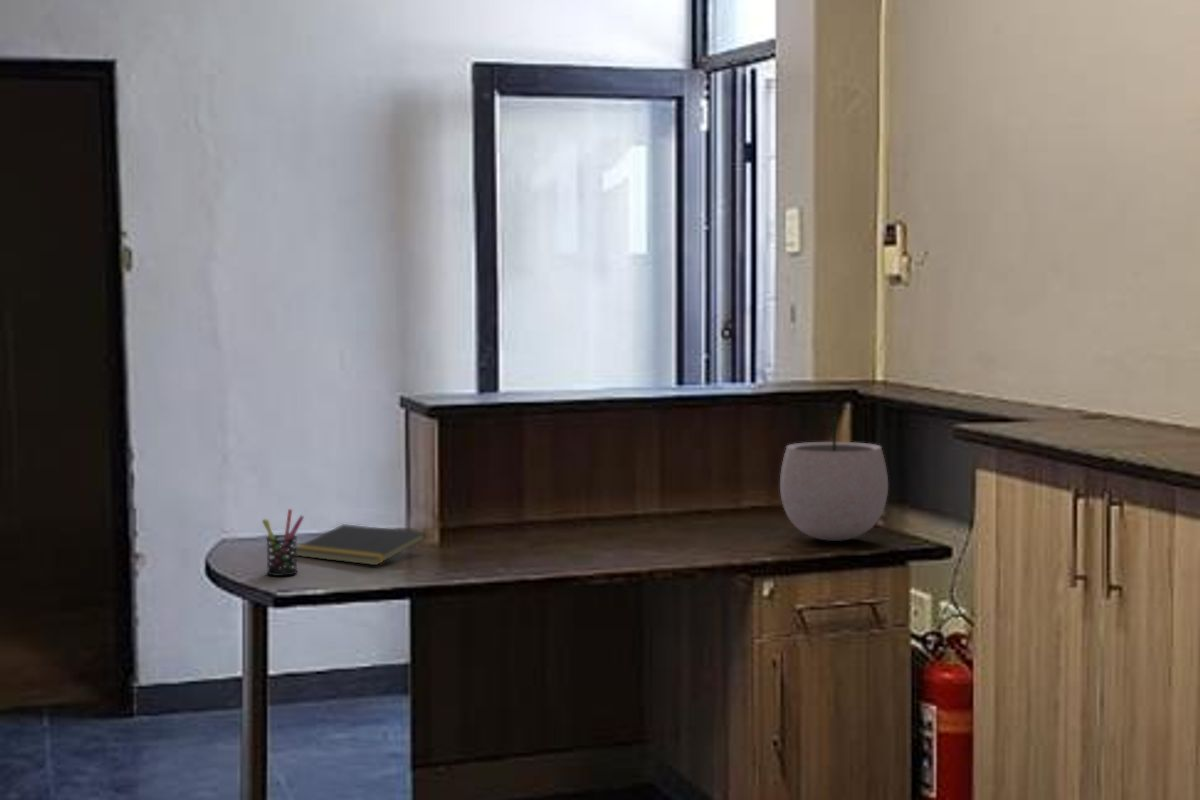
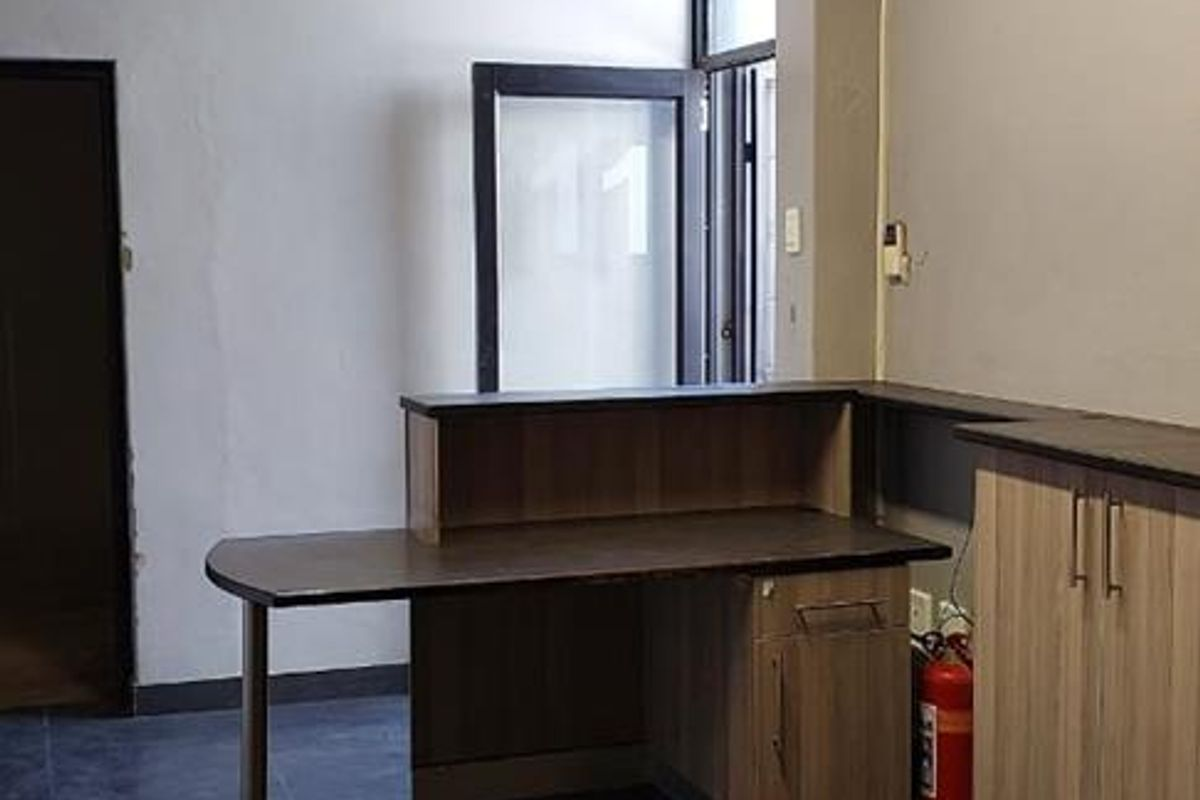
- notepad (359, 543)
- plant pot (833, 472)
- pen holder (279, 541)
